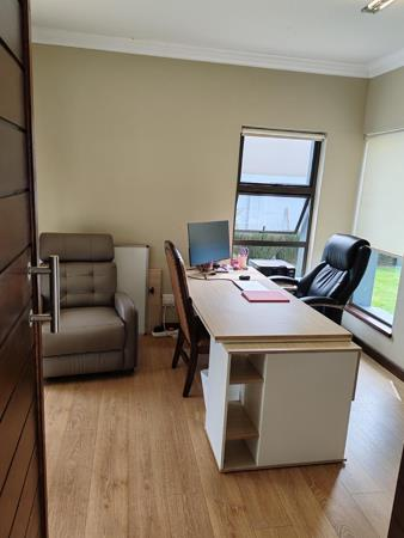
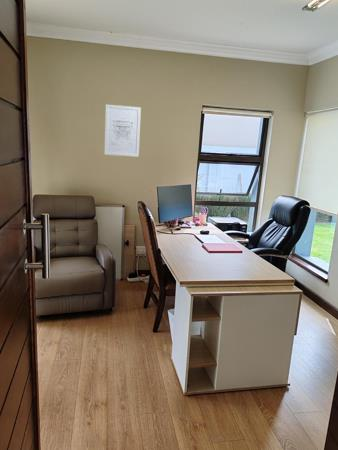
+ wall art (122, 131)
